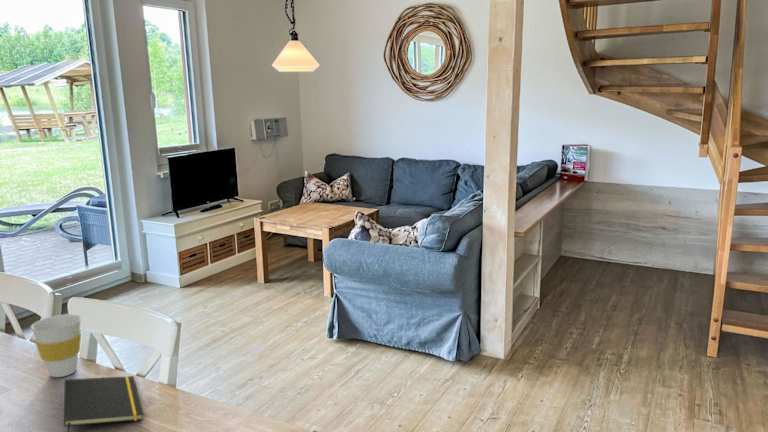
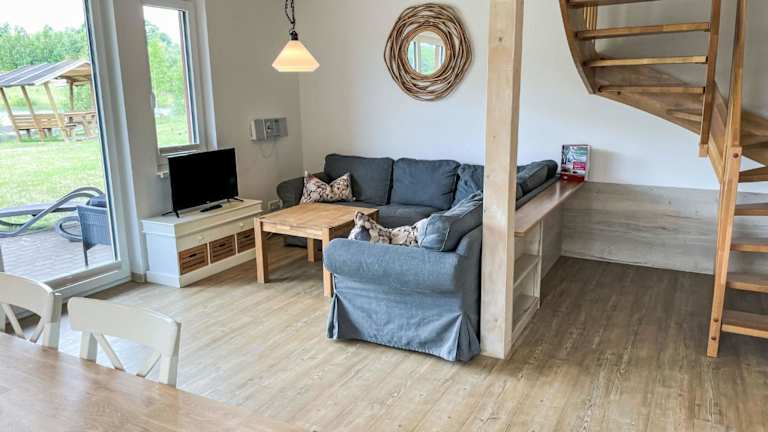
- cup (59, 347)
- notepad (102, 398)
